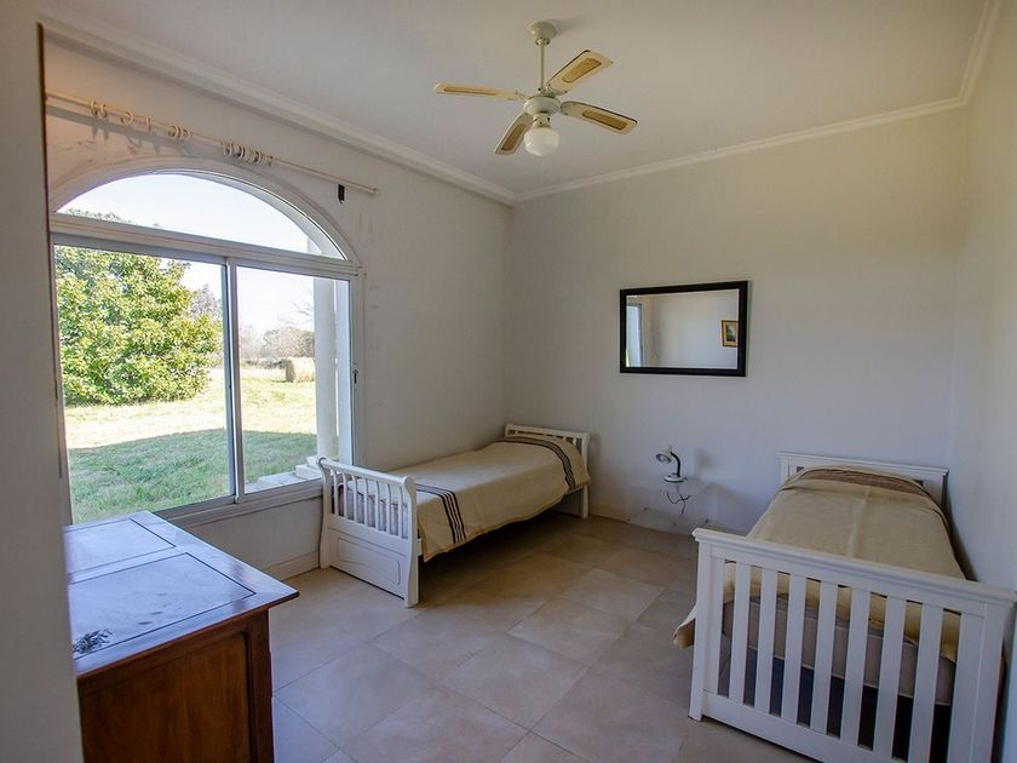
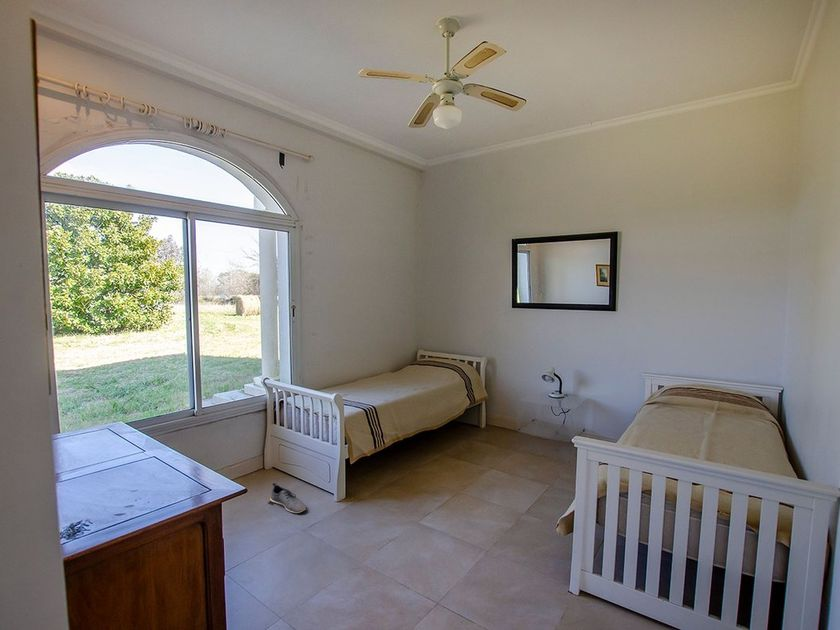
+ shoe (288, 496)
